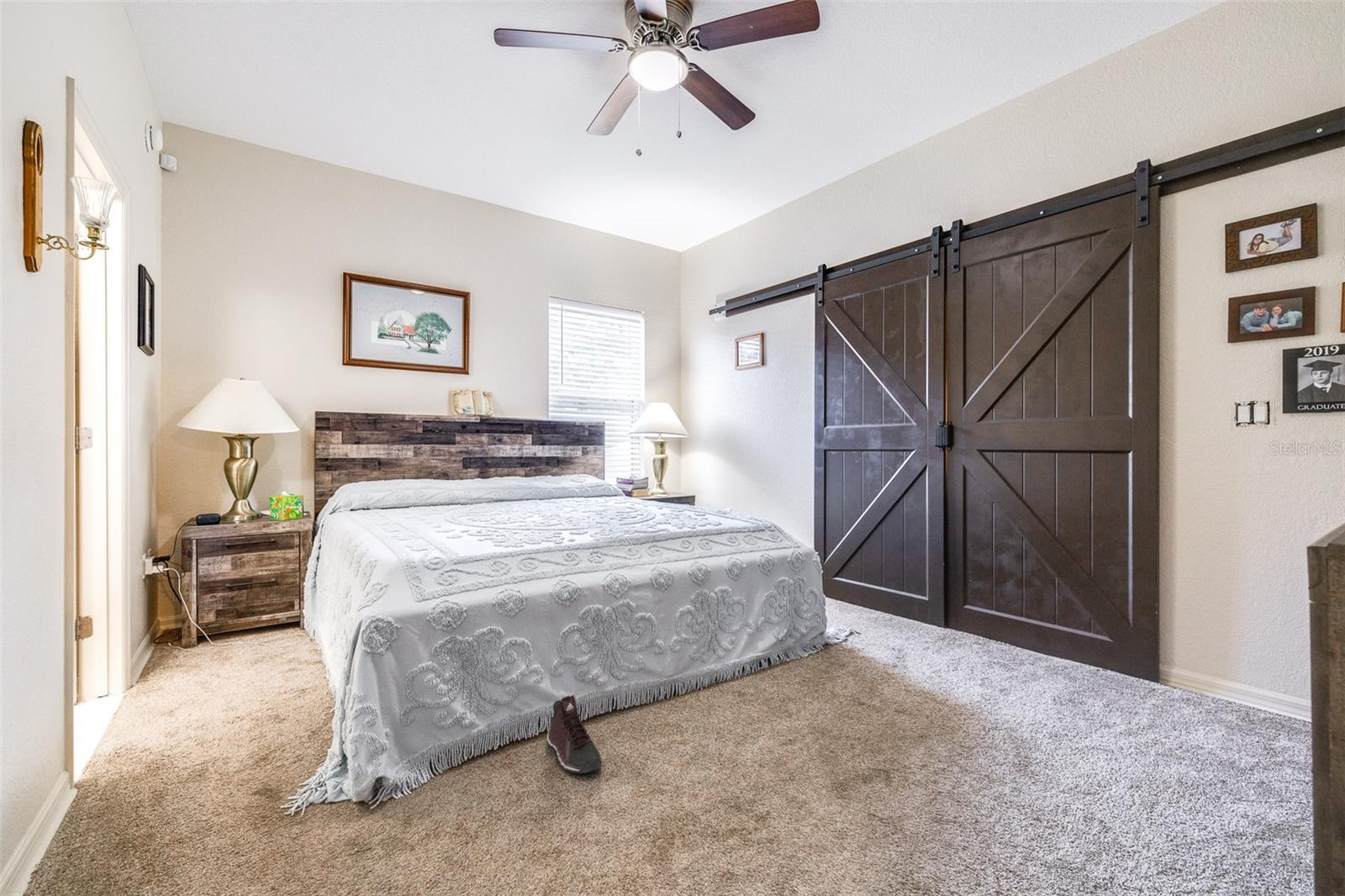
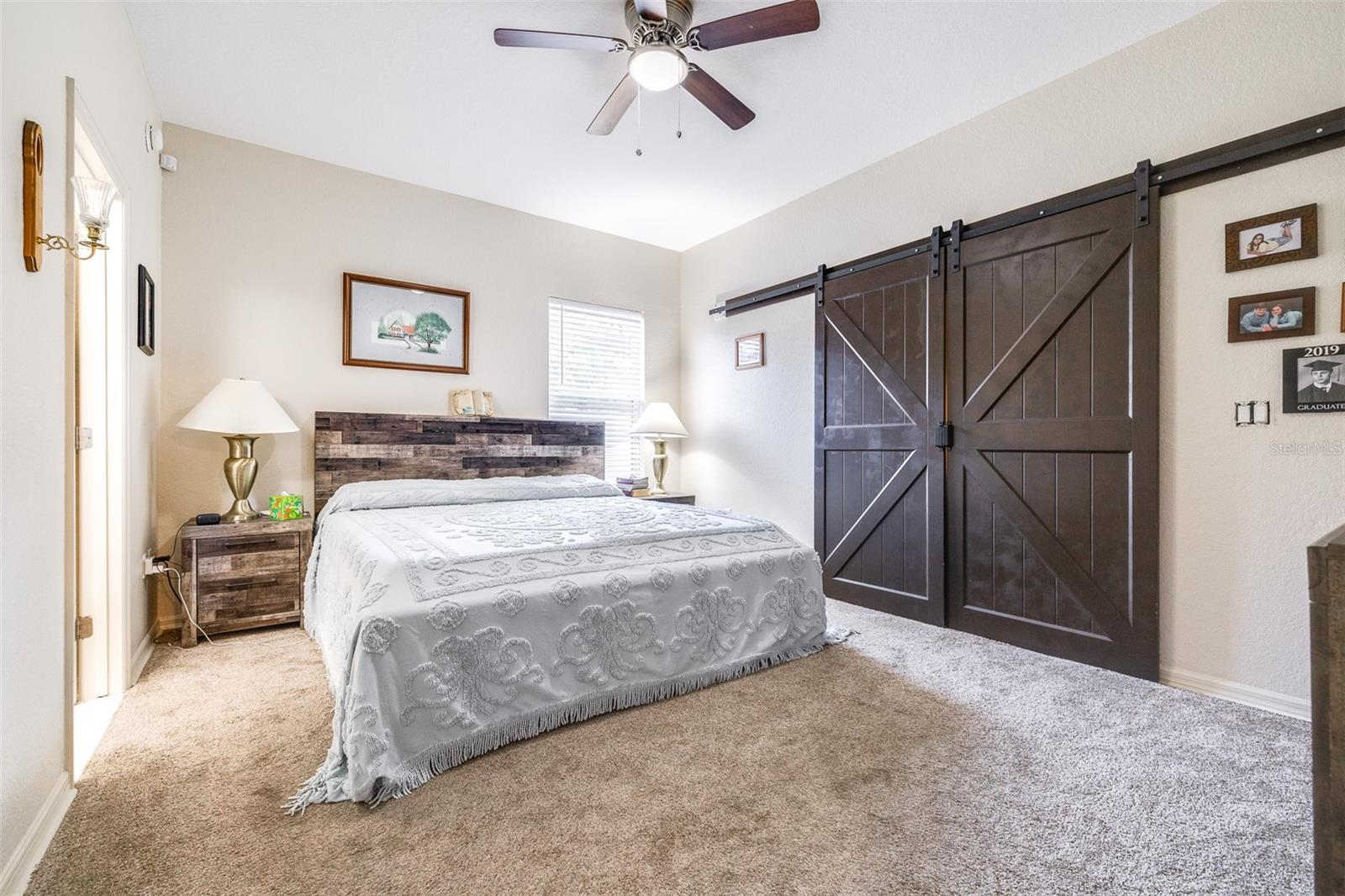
- sneaker (571, 728)
